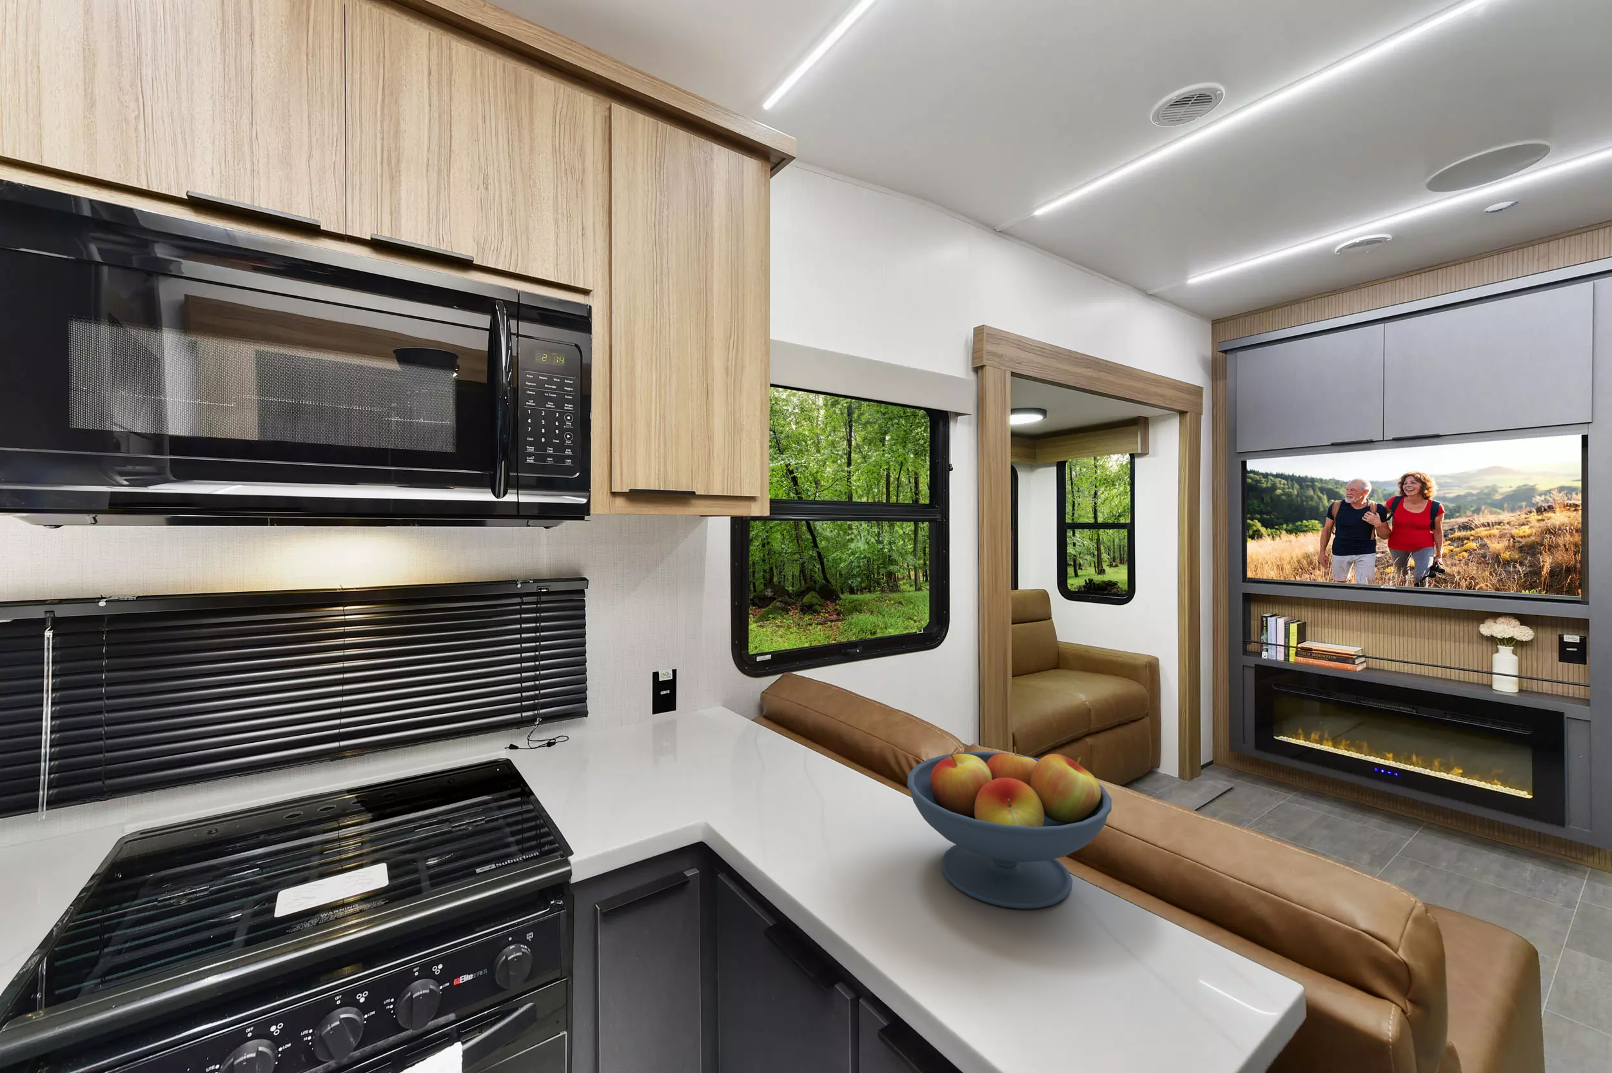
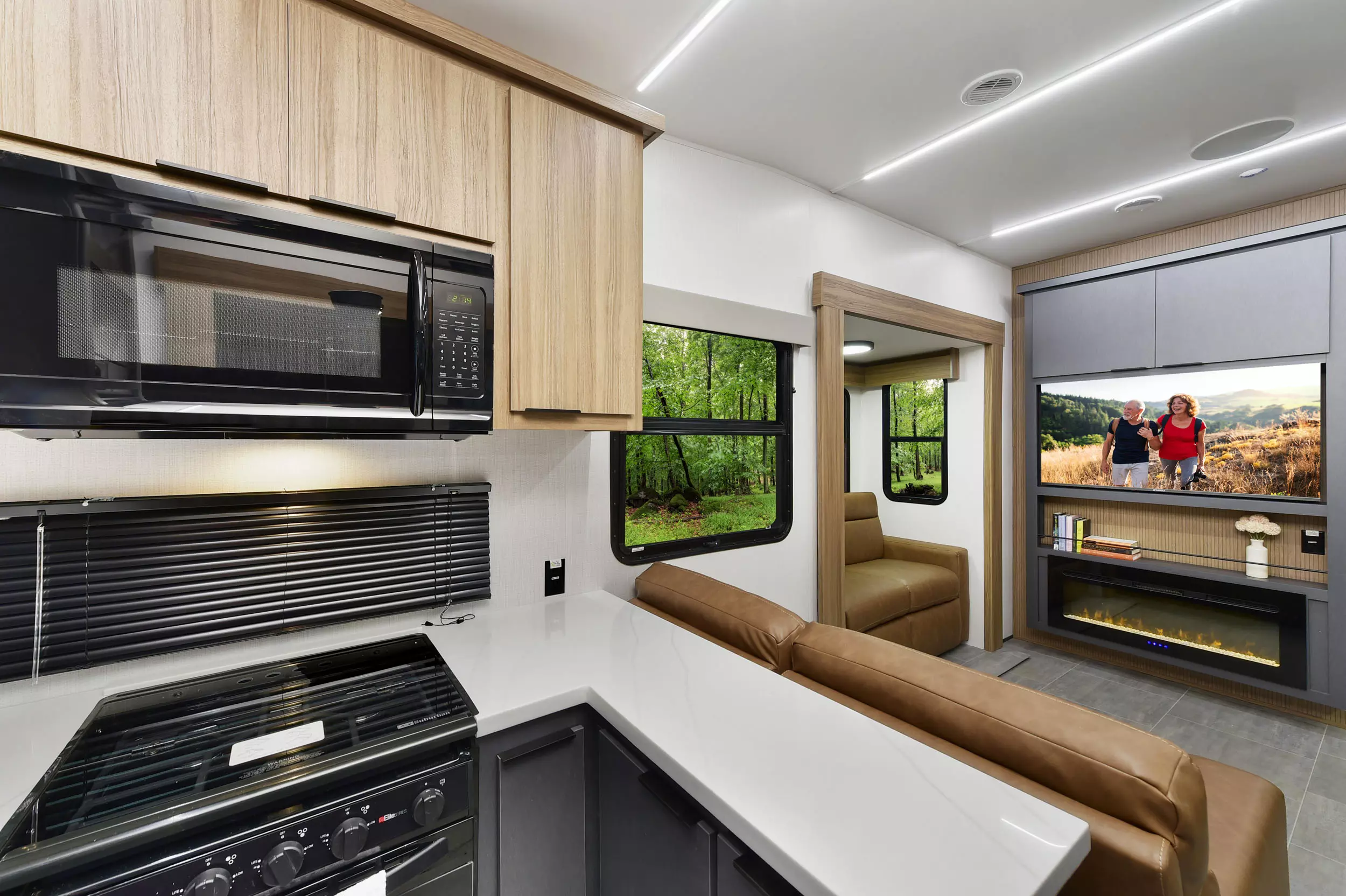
- fruit bowl (1005, 813)
